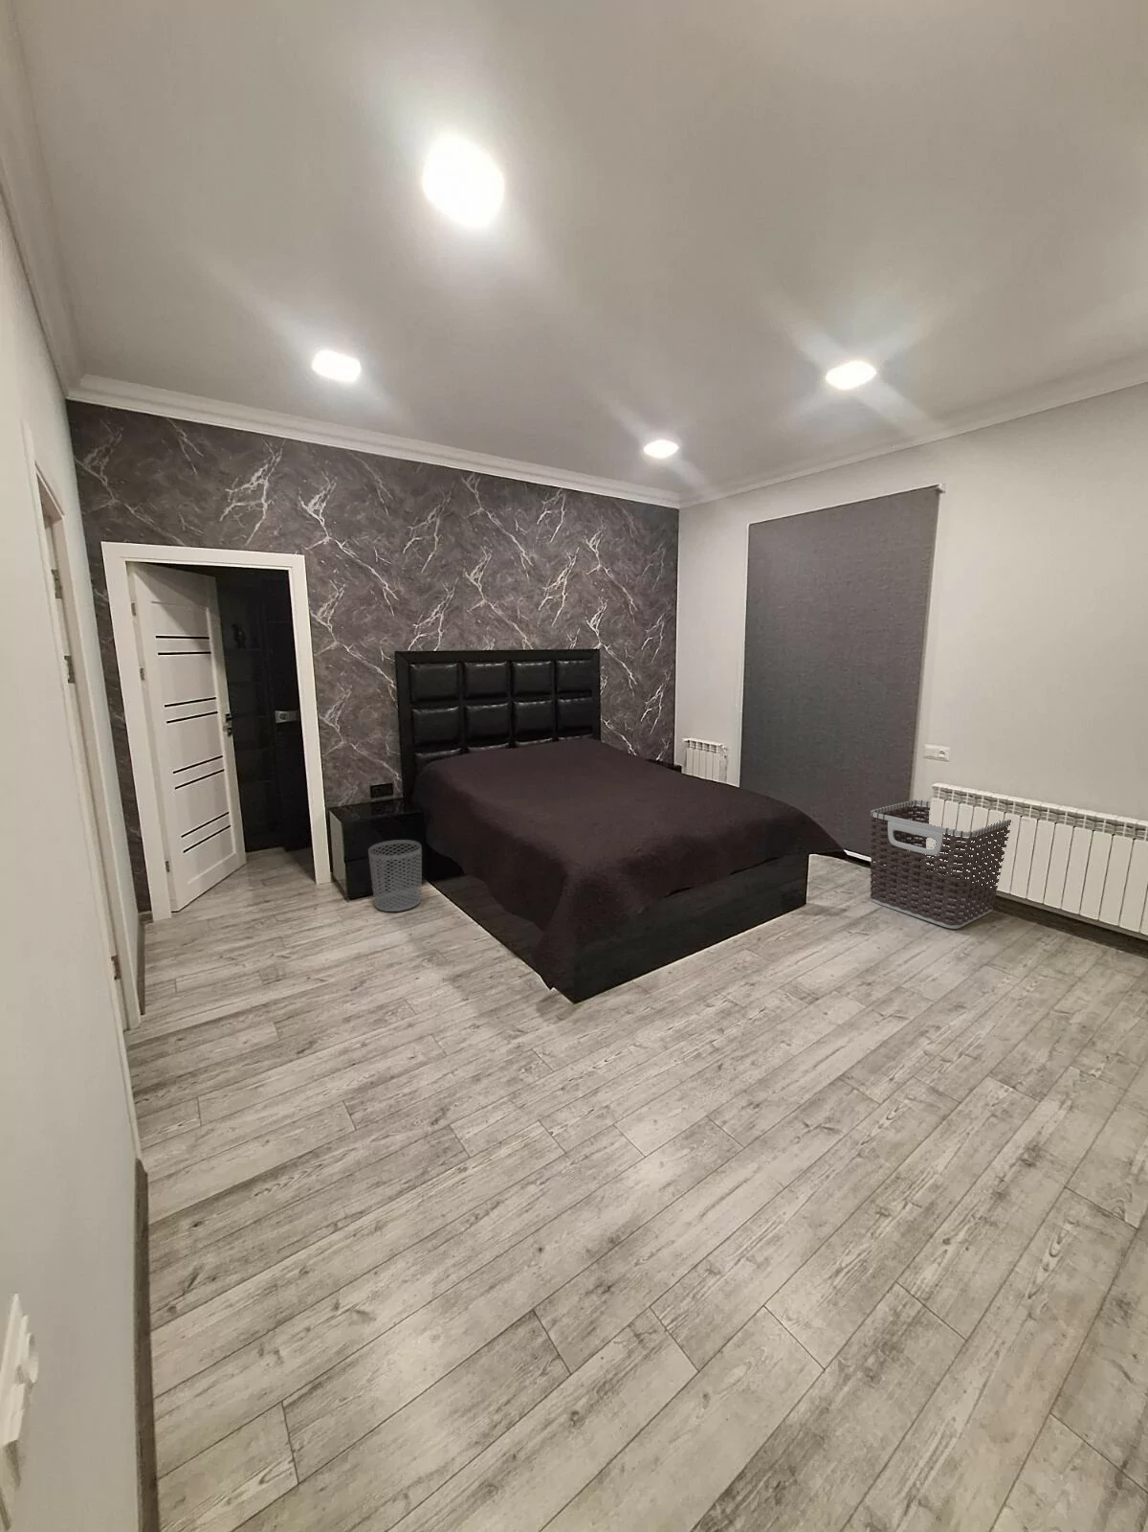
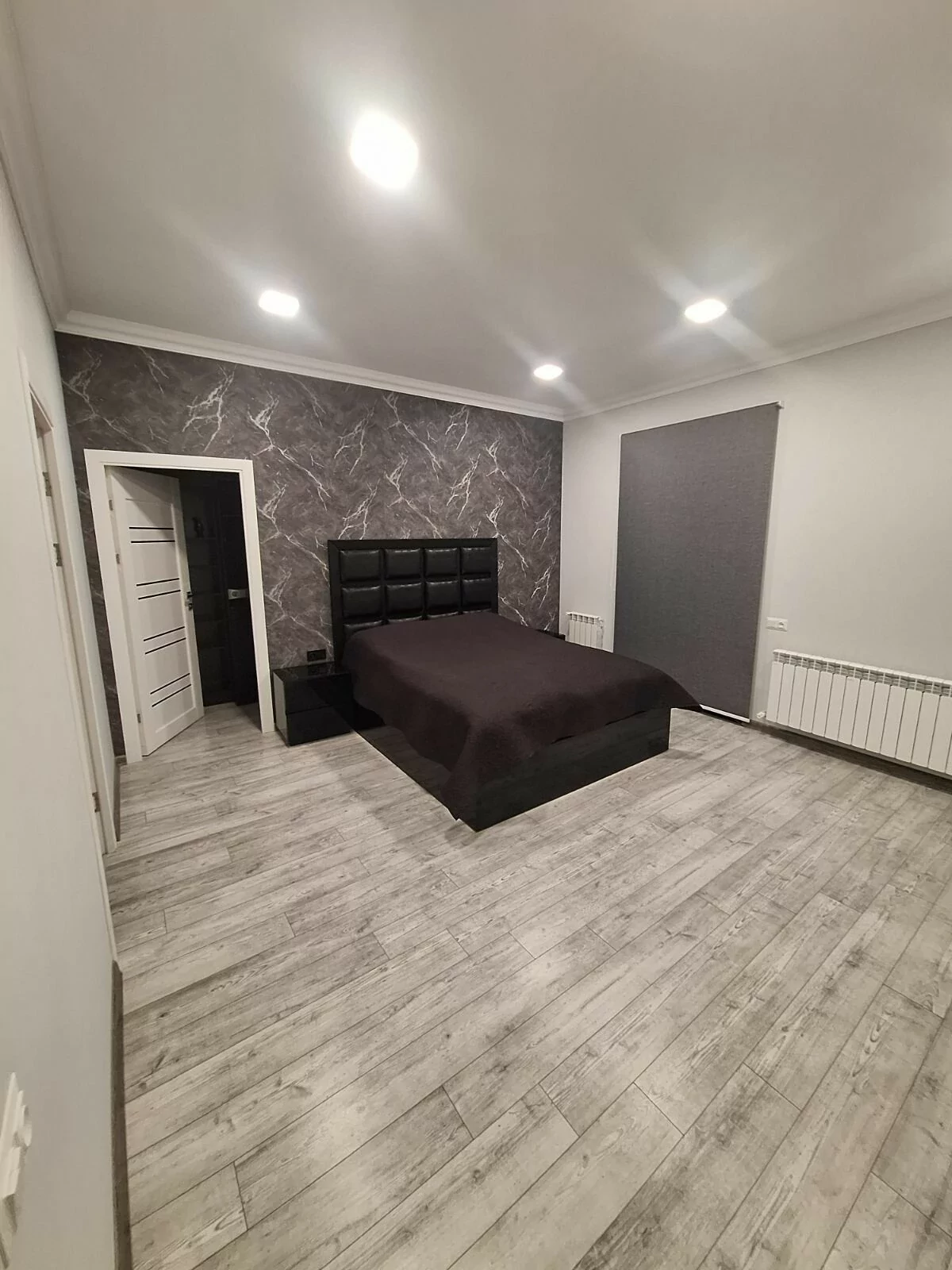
- waste bin (396, 875)
- clothes hamper (935, 860)
